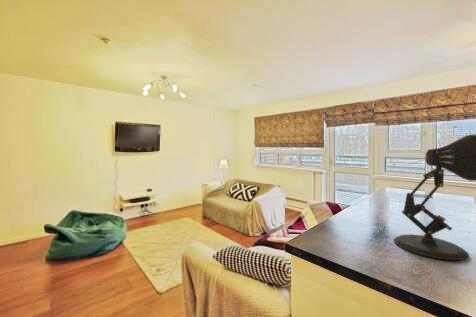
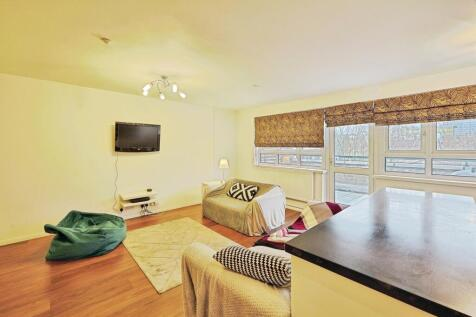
- desk lamp (432, 191)
